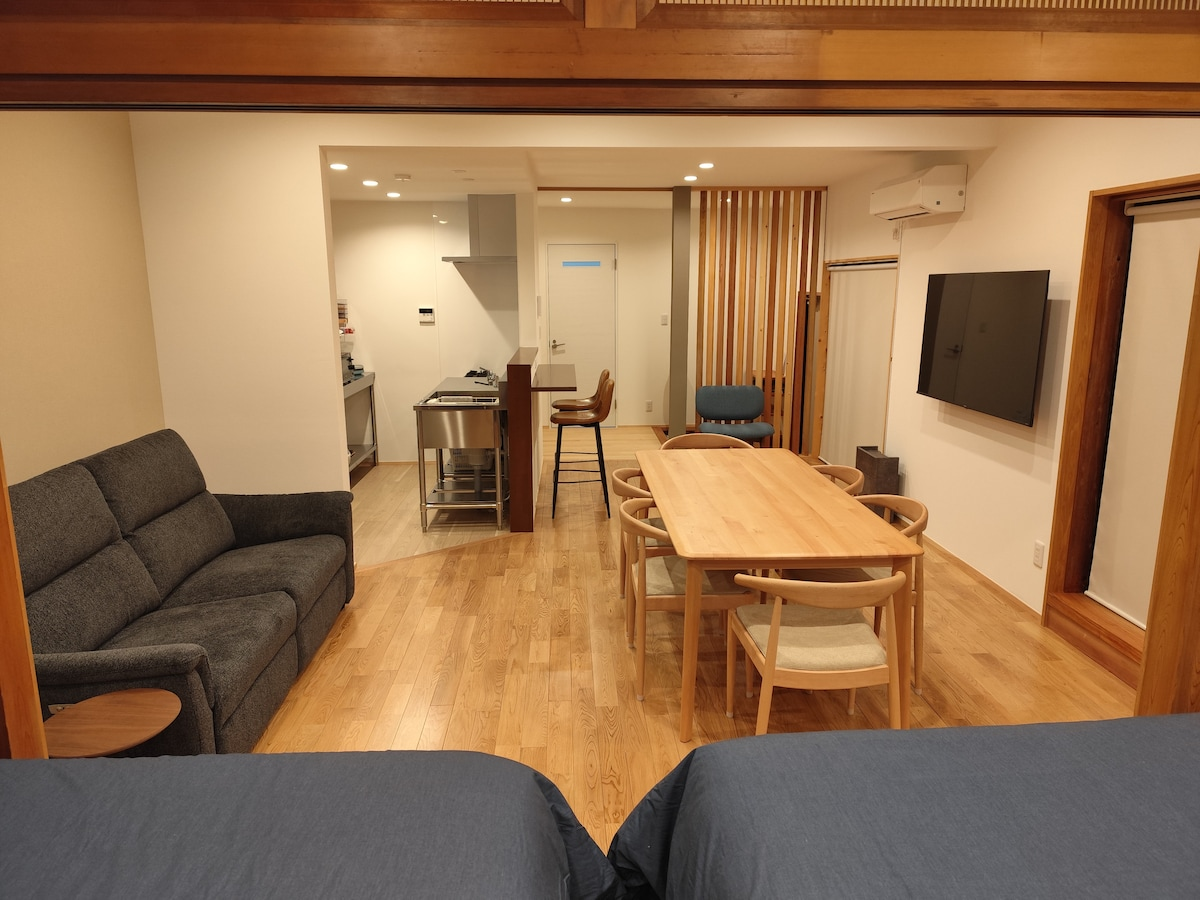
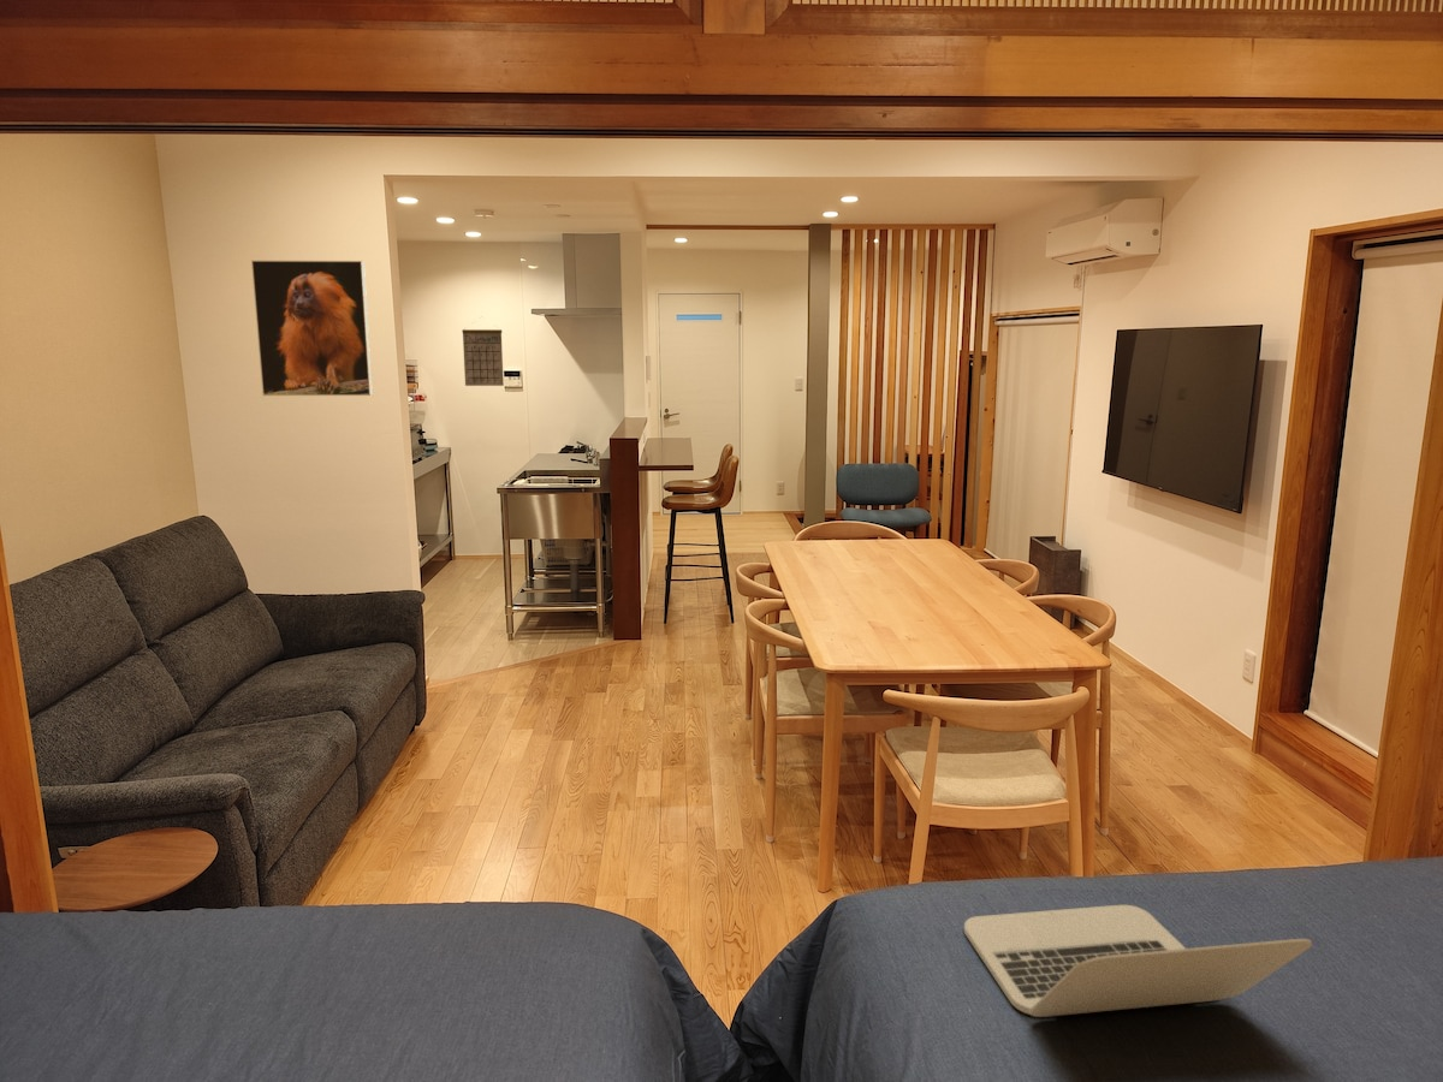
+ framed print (313, 328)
+ laptop (1115, 929)
+ calendar (482, 351)
